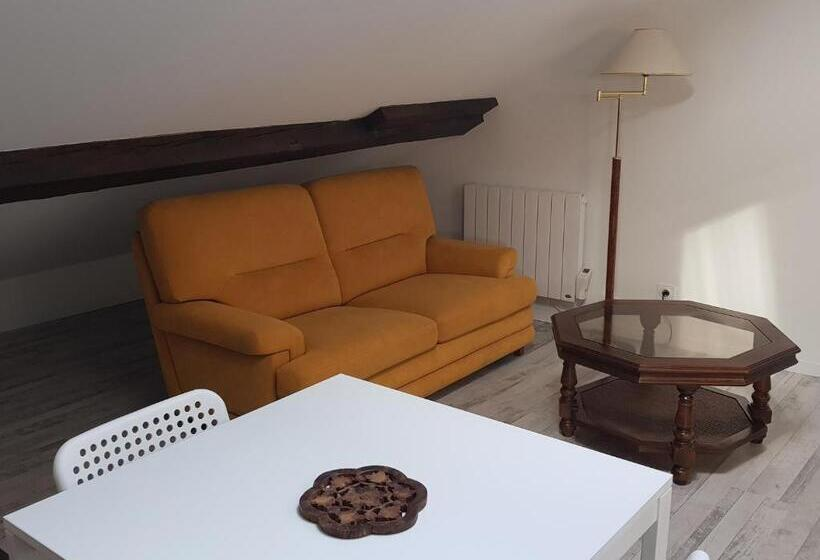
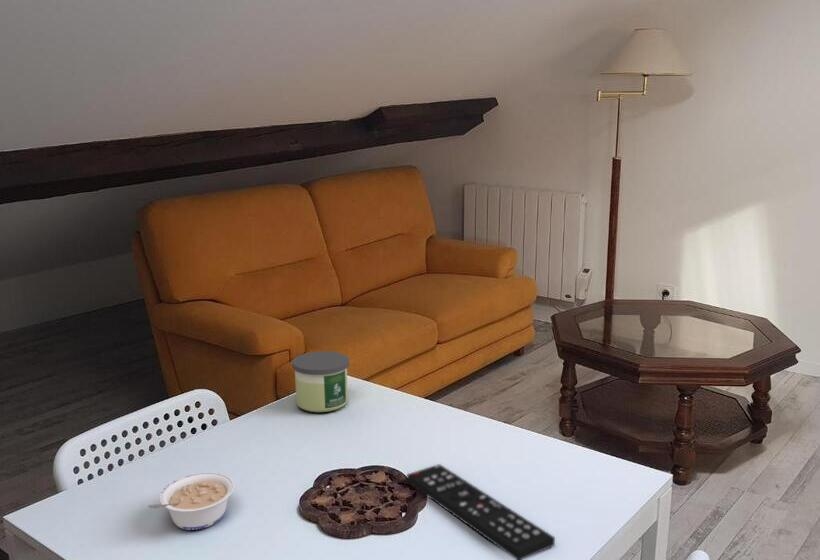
+ legume (197, 502)
+ candle (321, 382)
+ remote control (474, 505)
